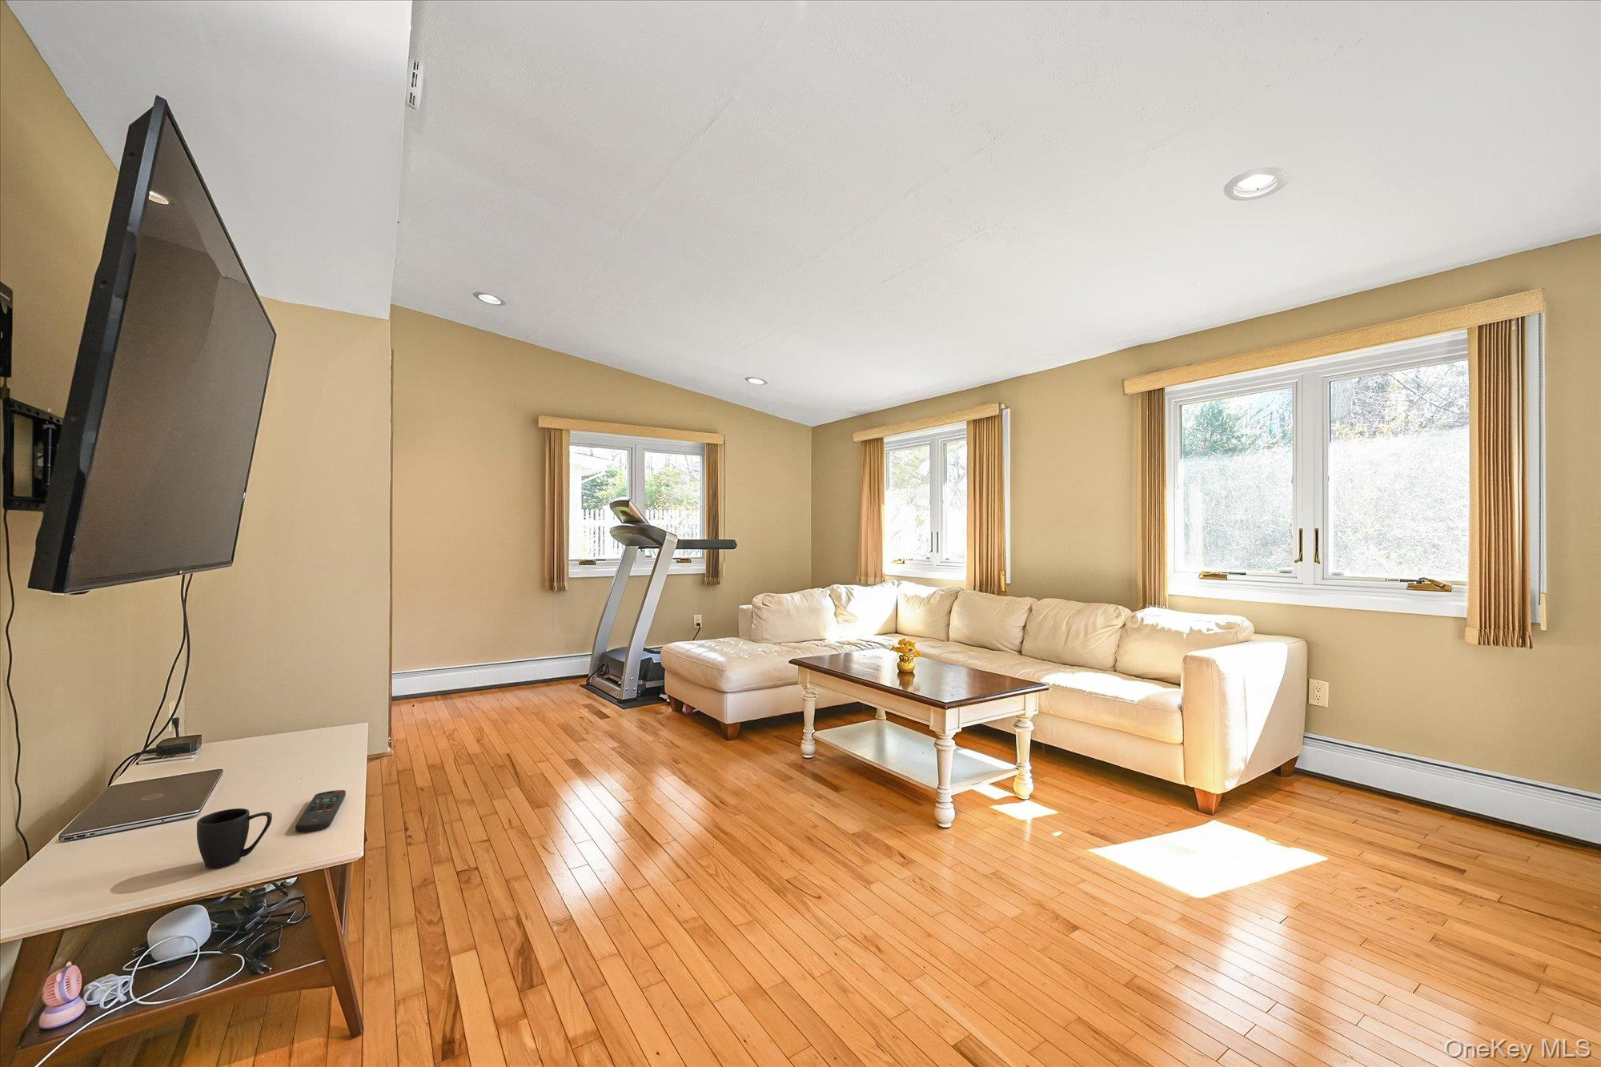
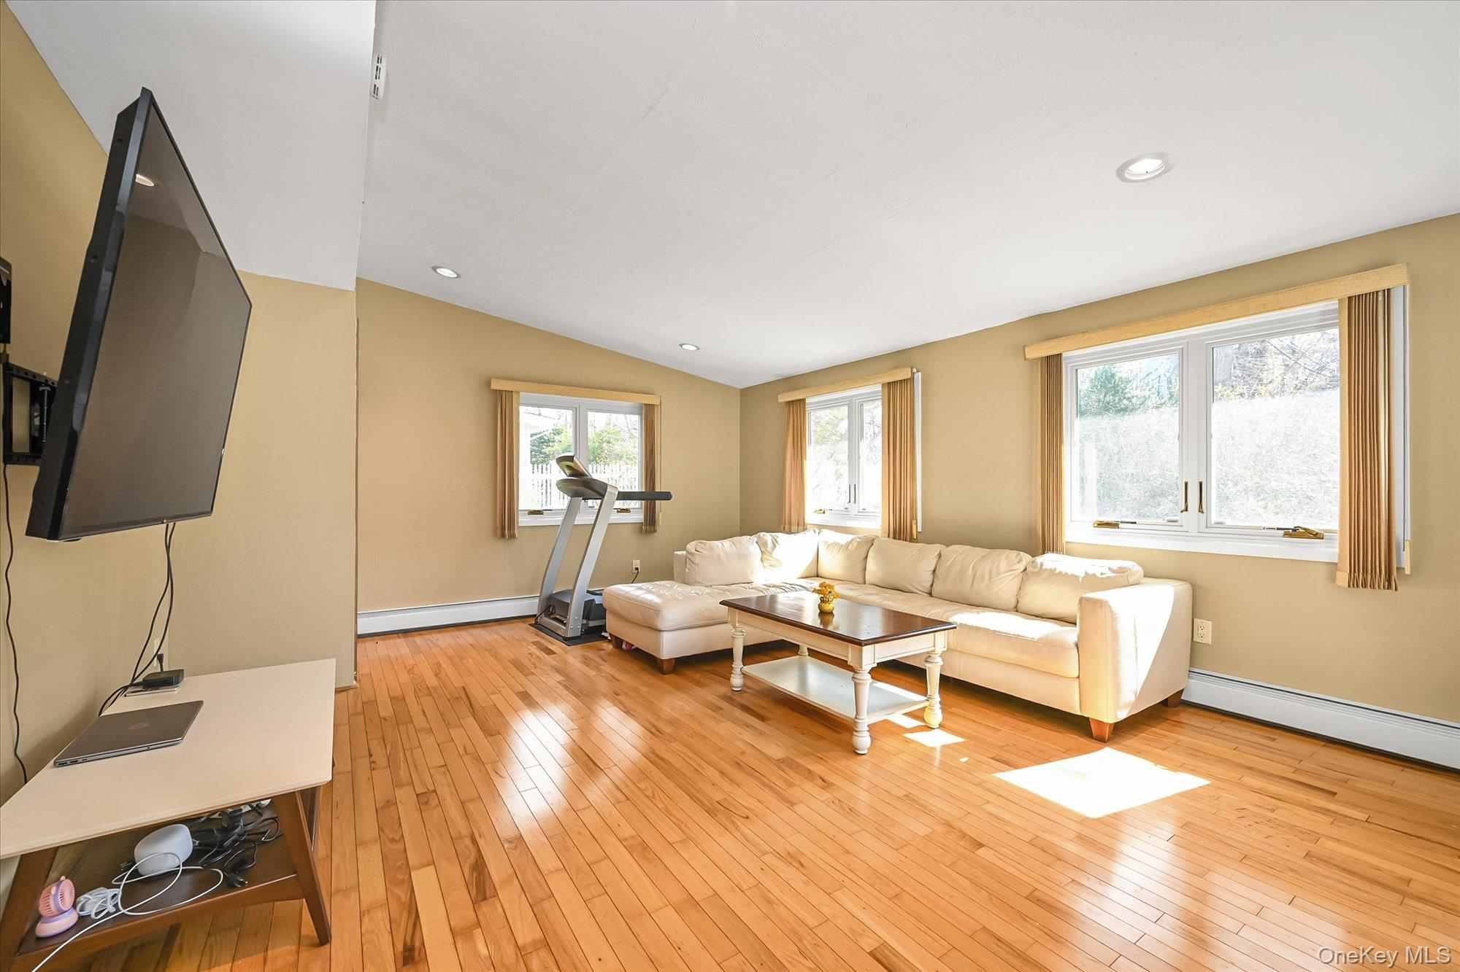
- mug (234, 837)
- remote control (321, 810)
